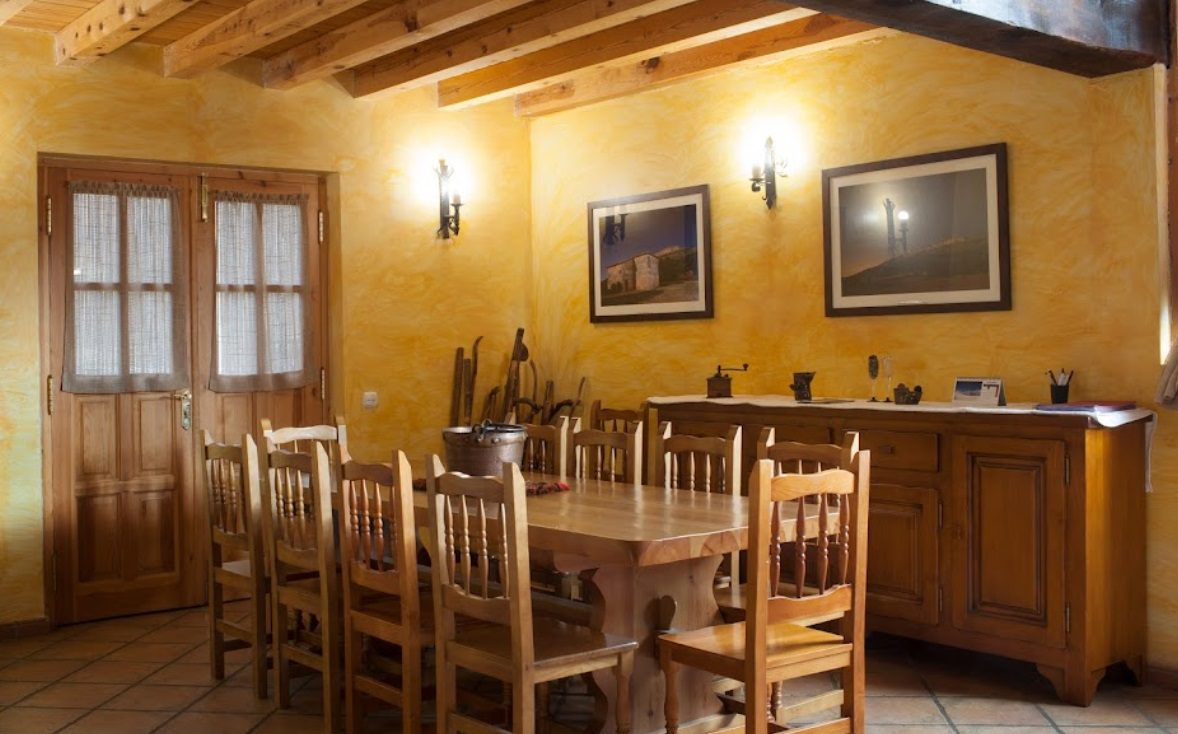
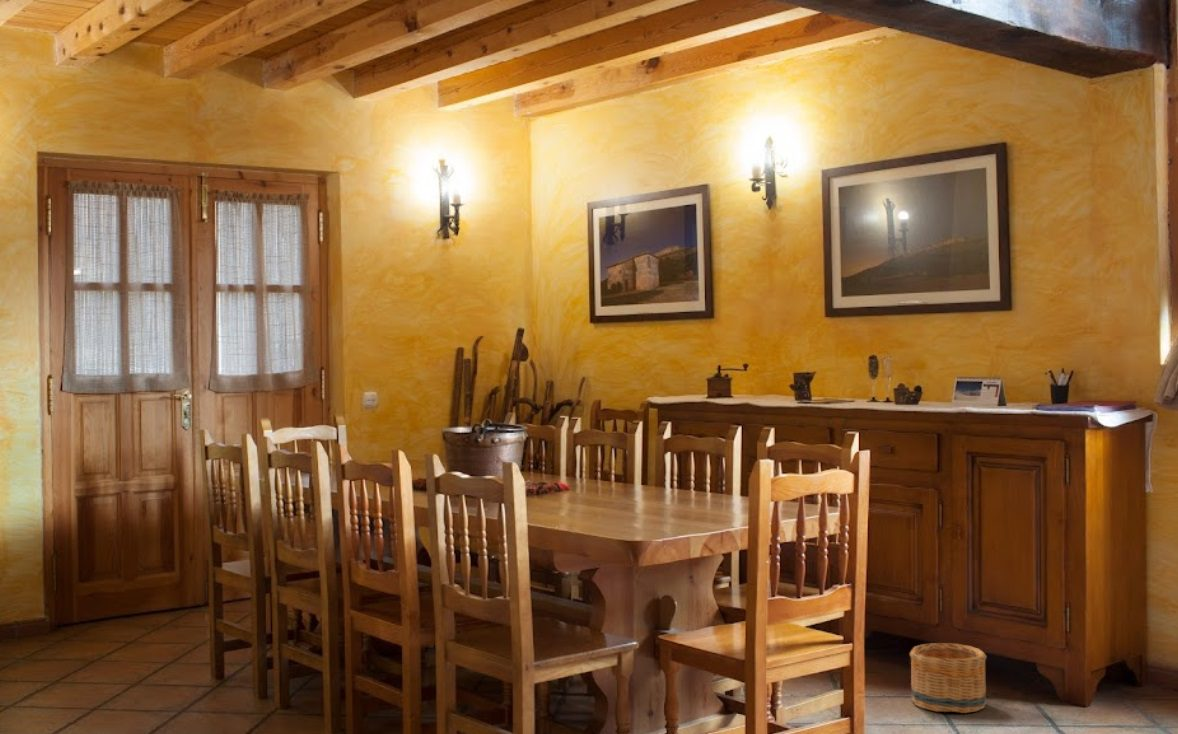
+ basket (948, 677)
